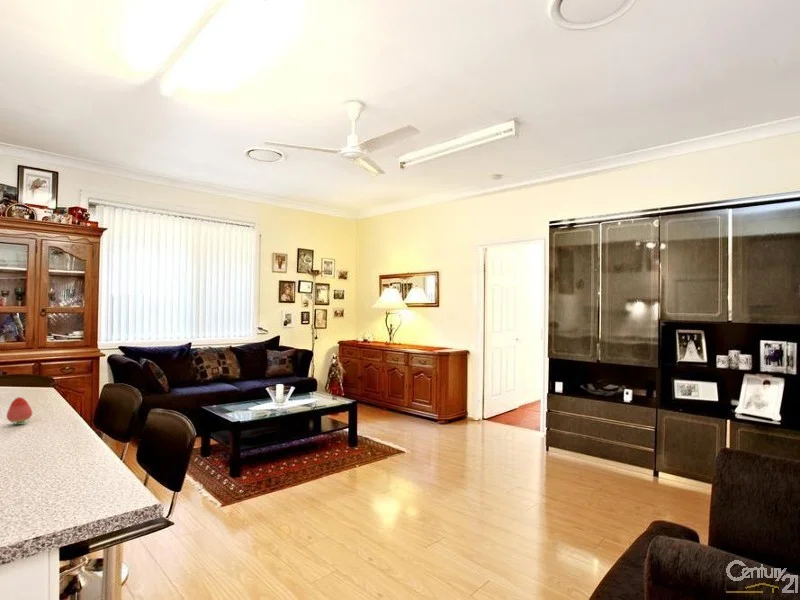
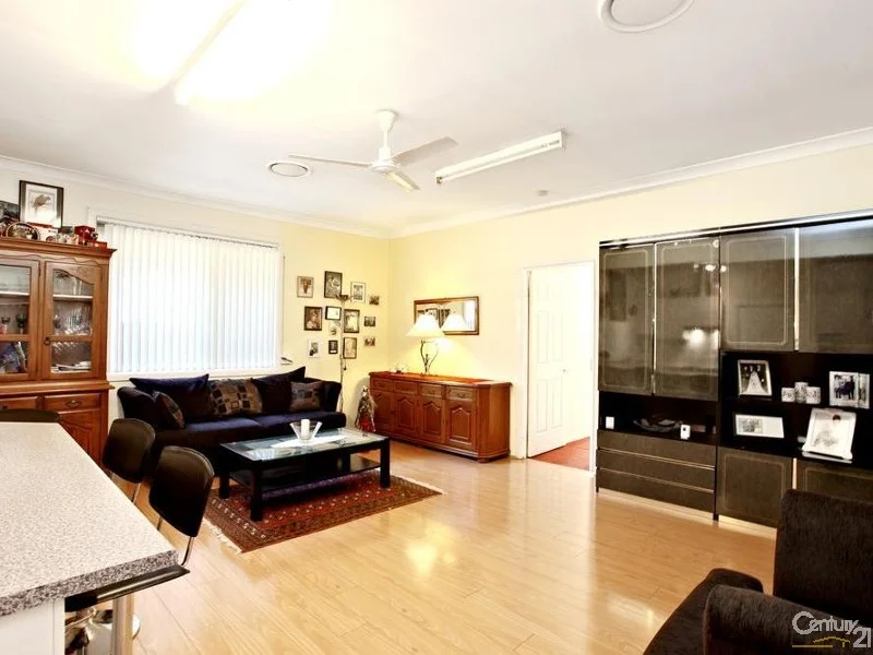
- fruit (19, 410)
